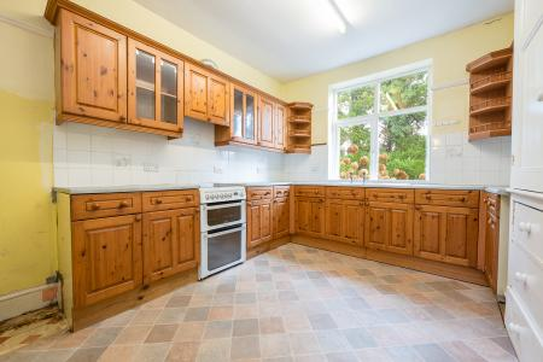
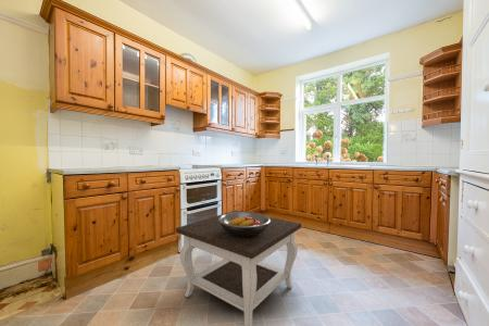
+ fruit bowl (243, 223)
+ side table (240, 259)
